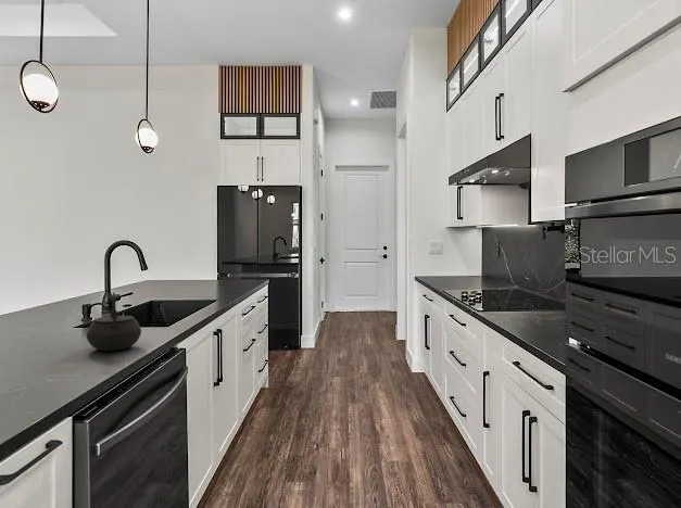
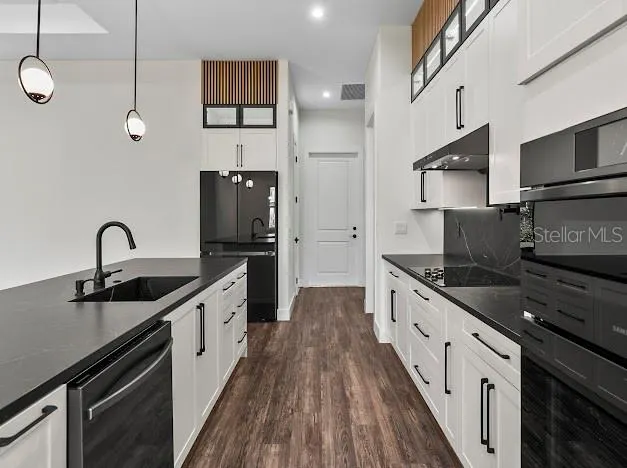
- kettle (114, 319)
